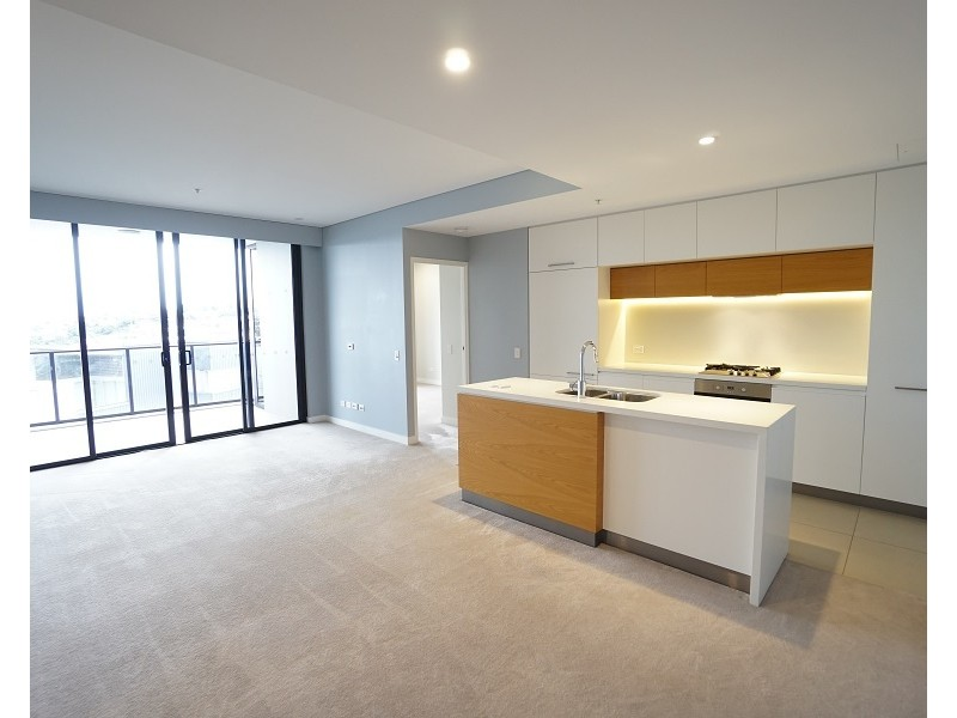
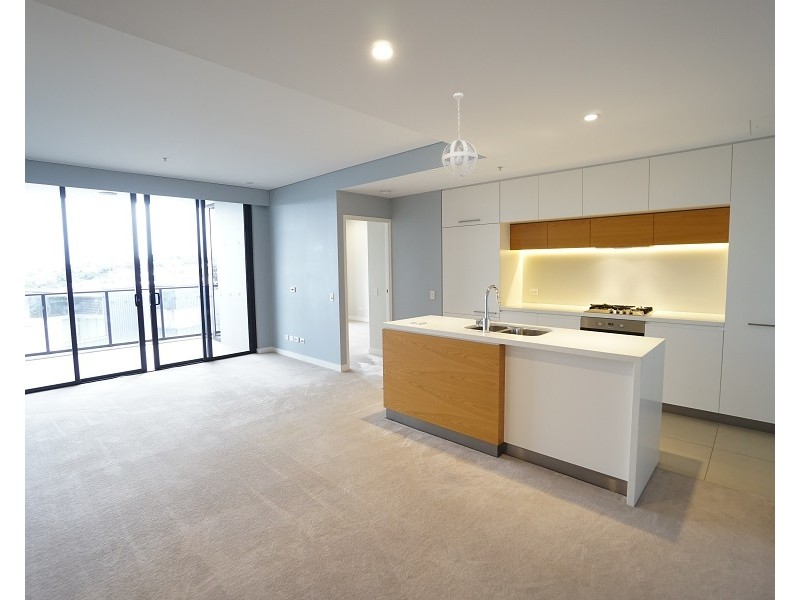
+ pendant light (459, 136)
